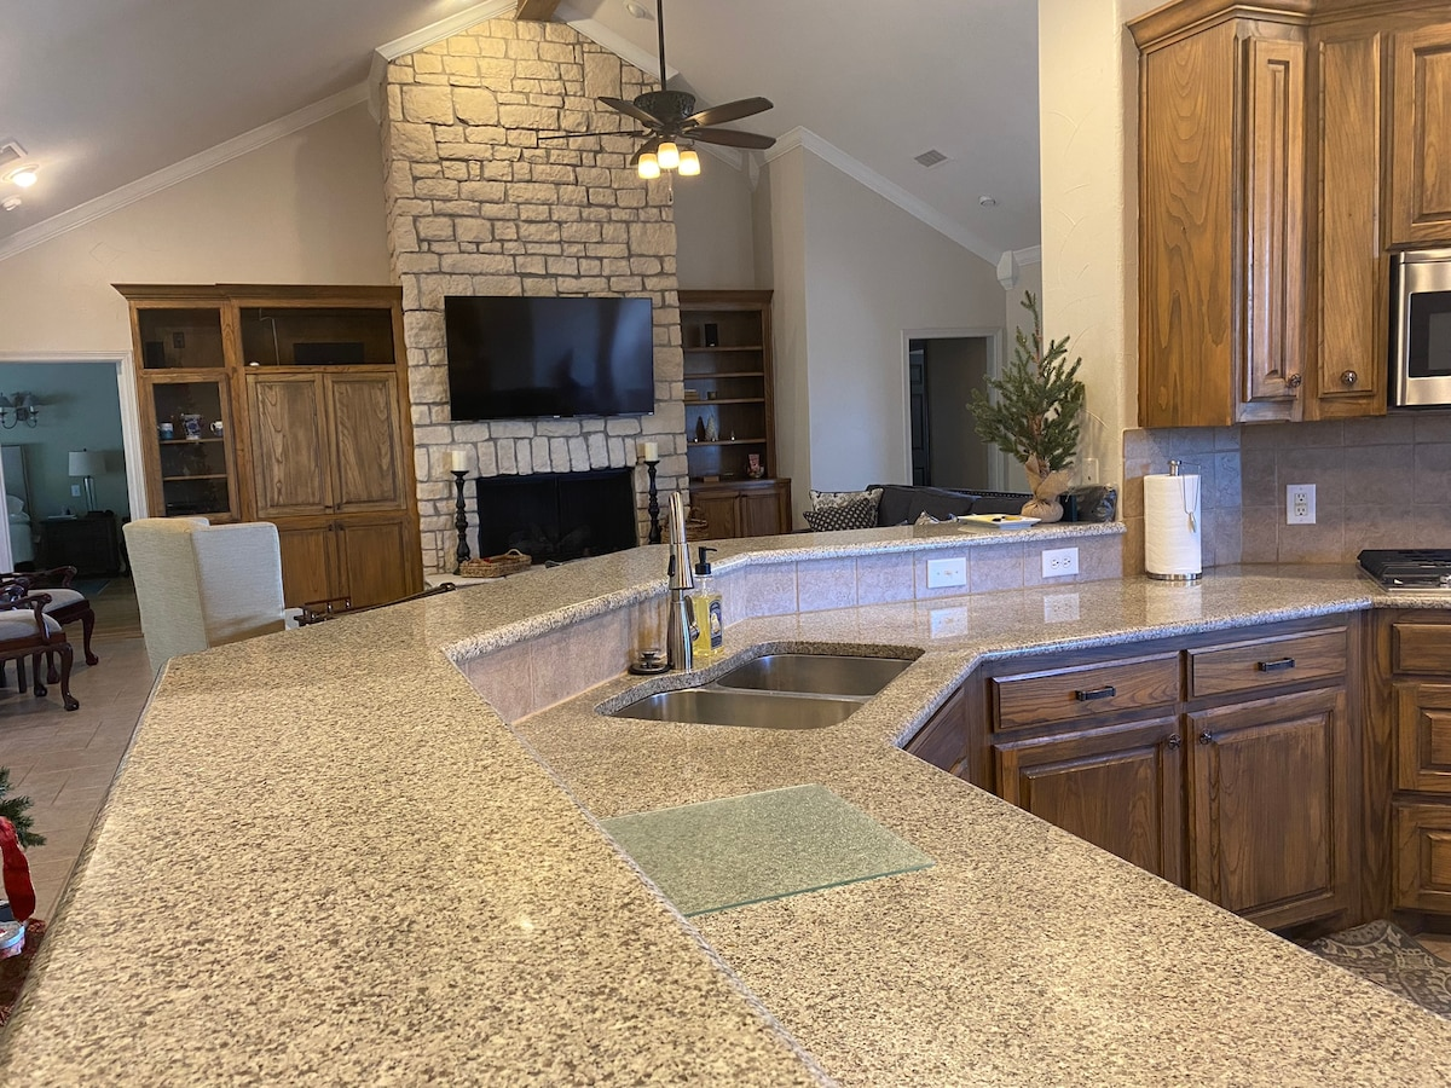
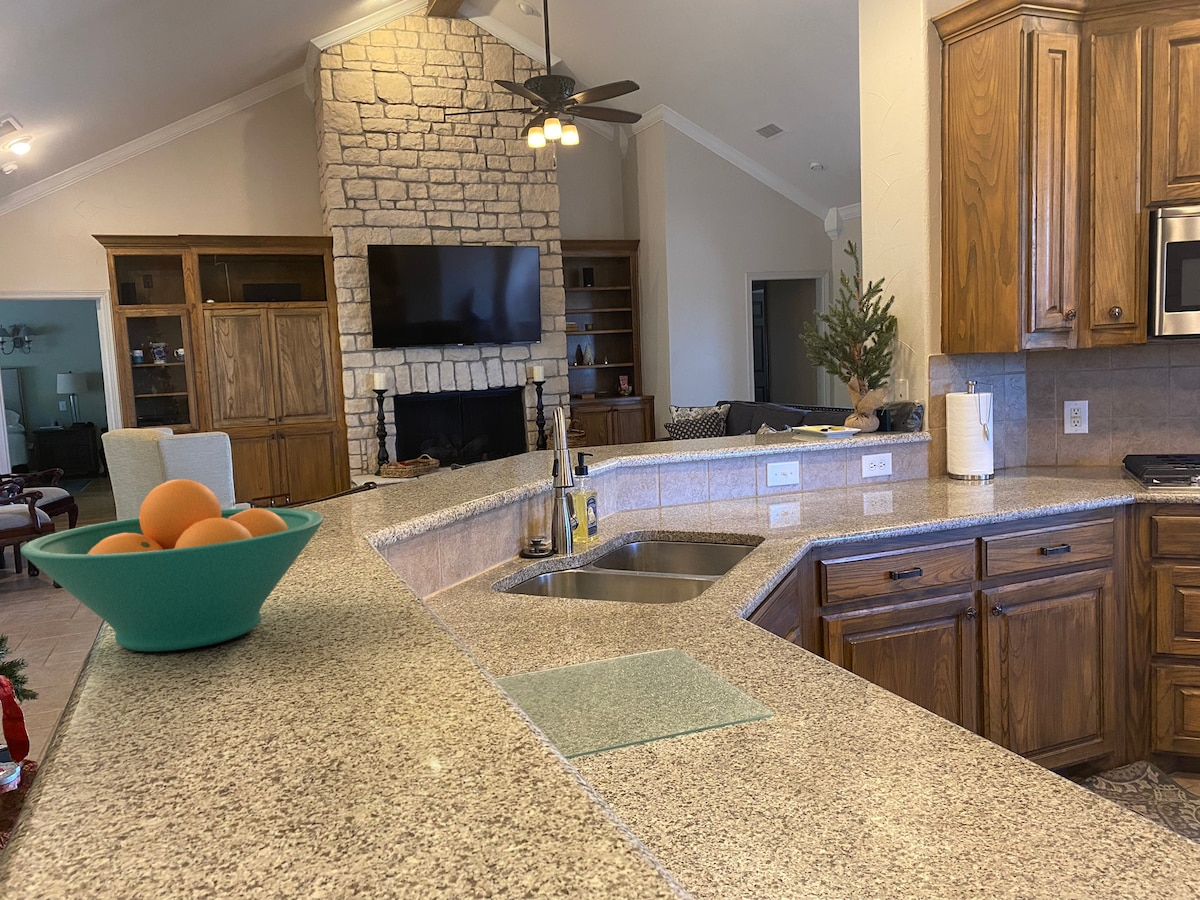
+ fruit bowl (184, 557)
